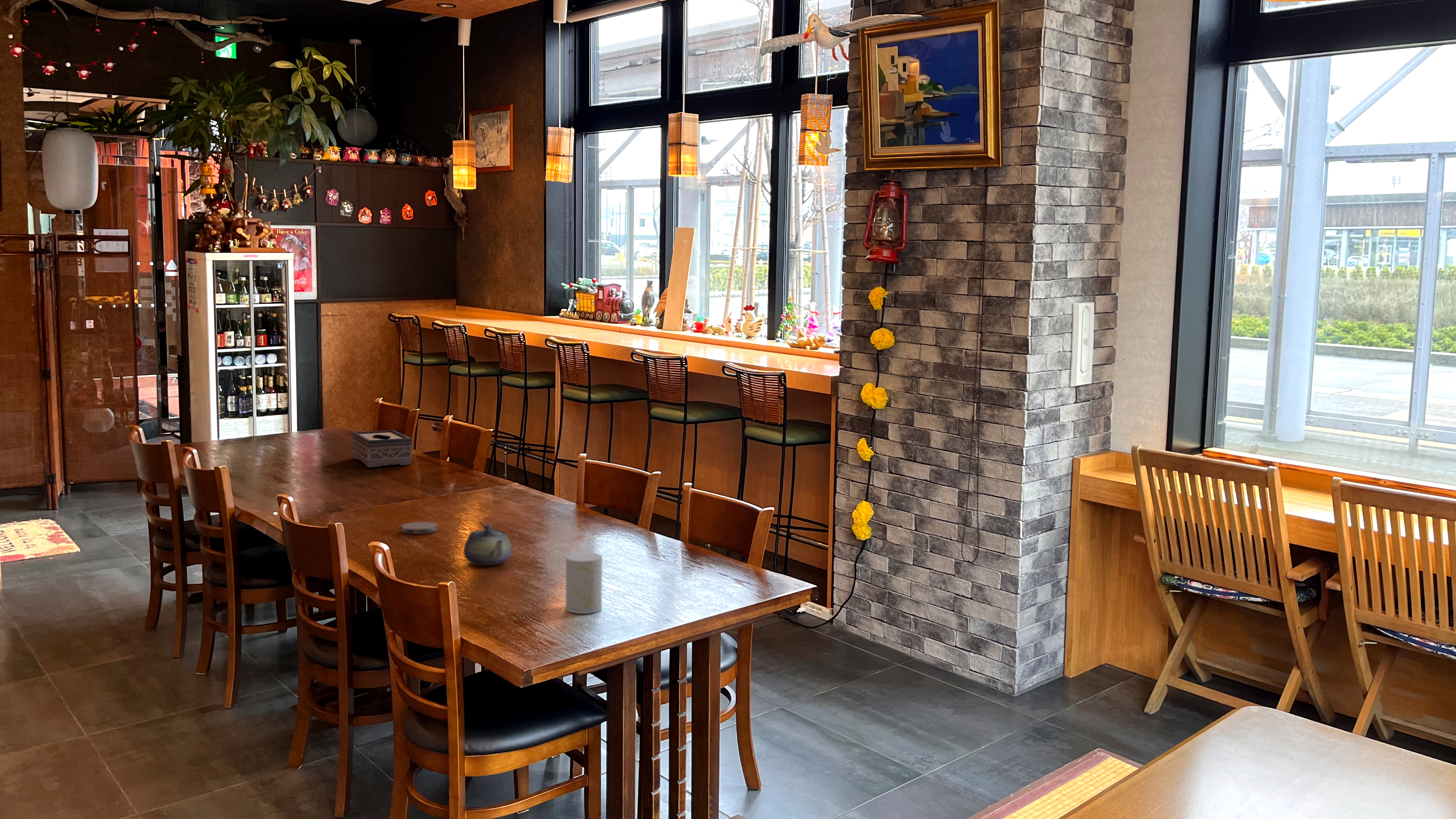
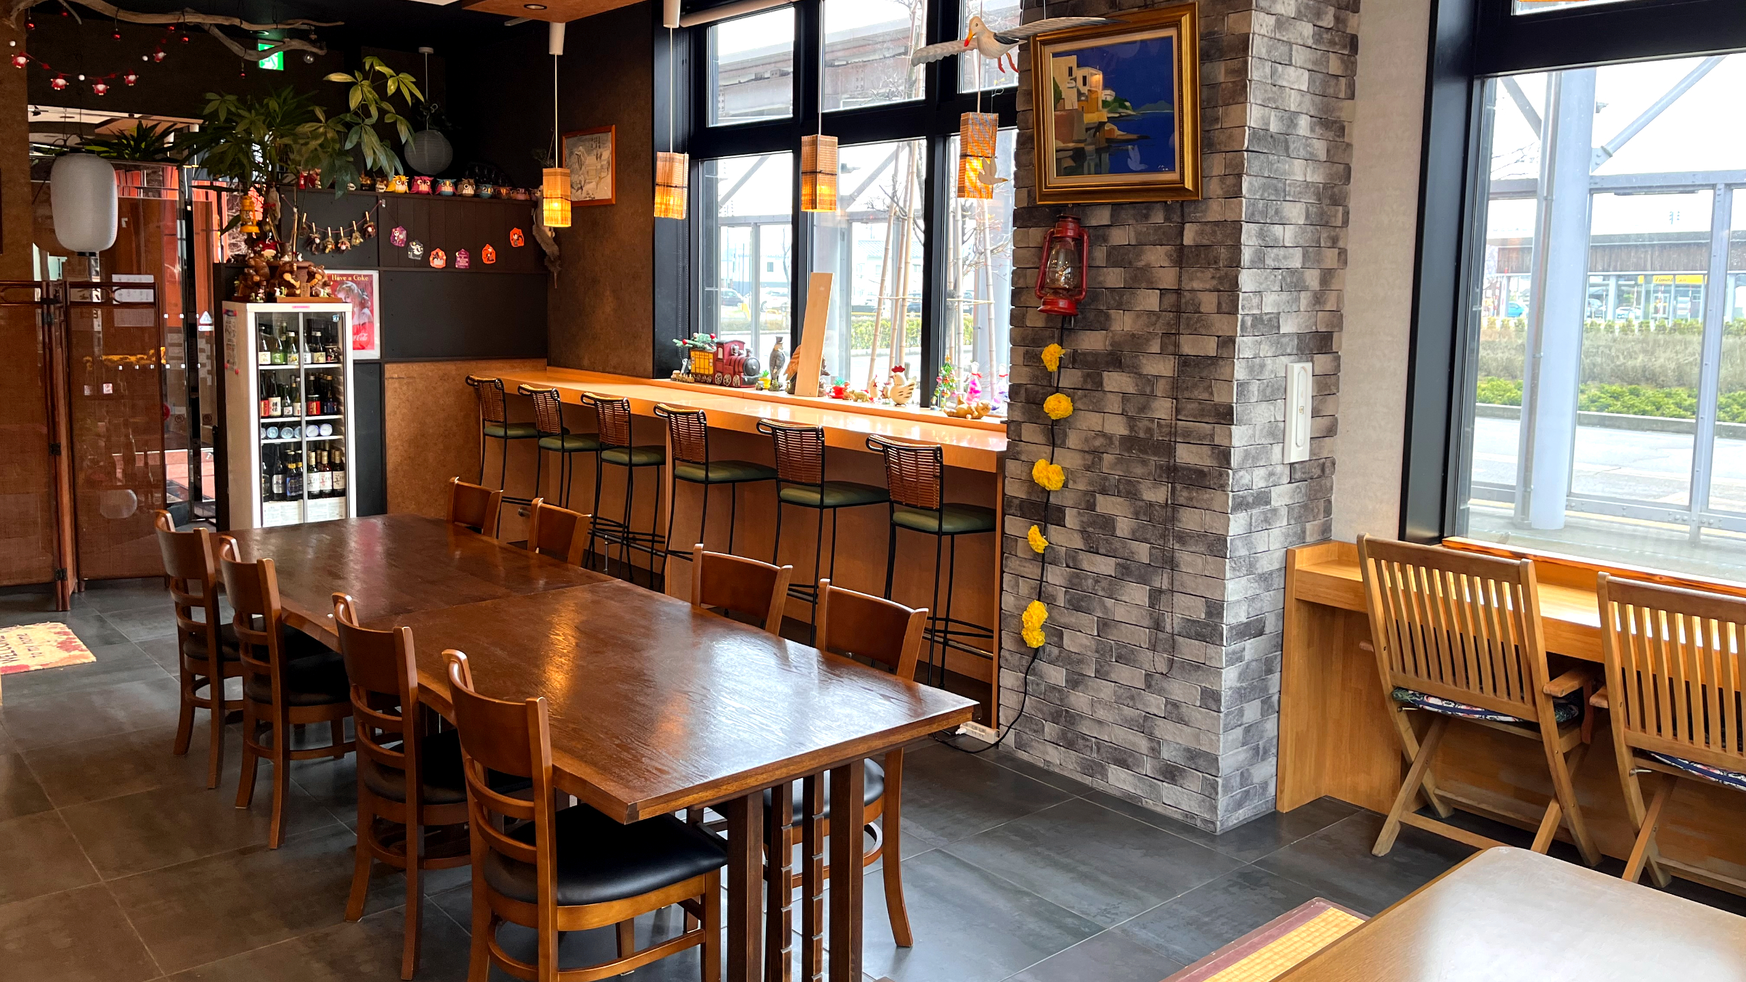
- tissue box (382, 448)
- cup (584, 582)
- coaster (419, 528)
- teapot (489, 544)
